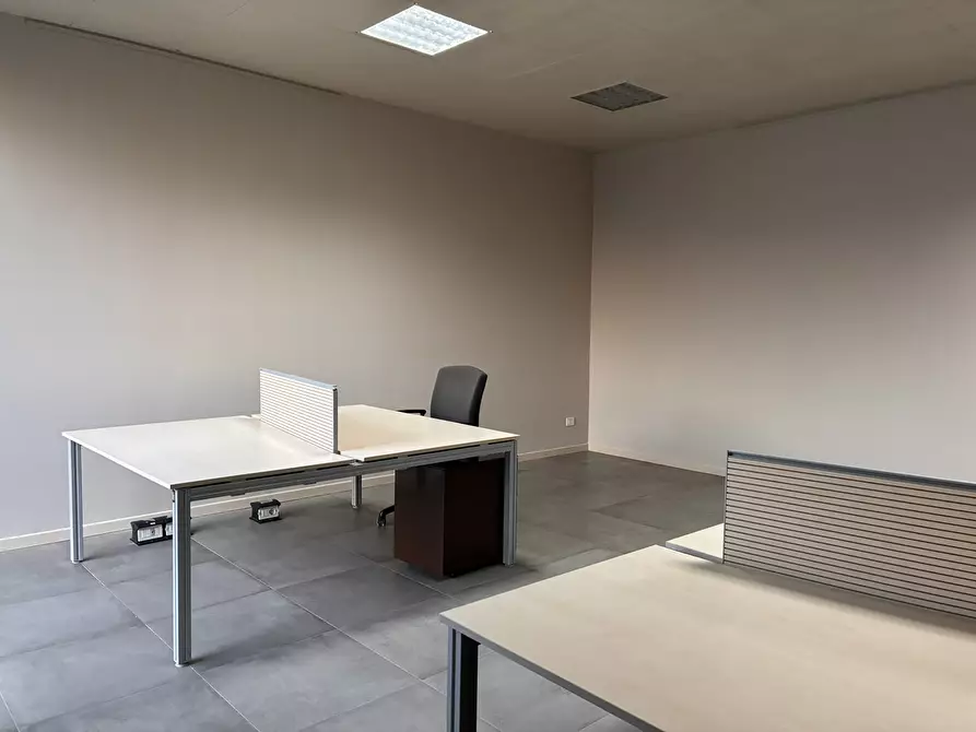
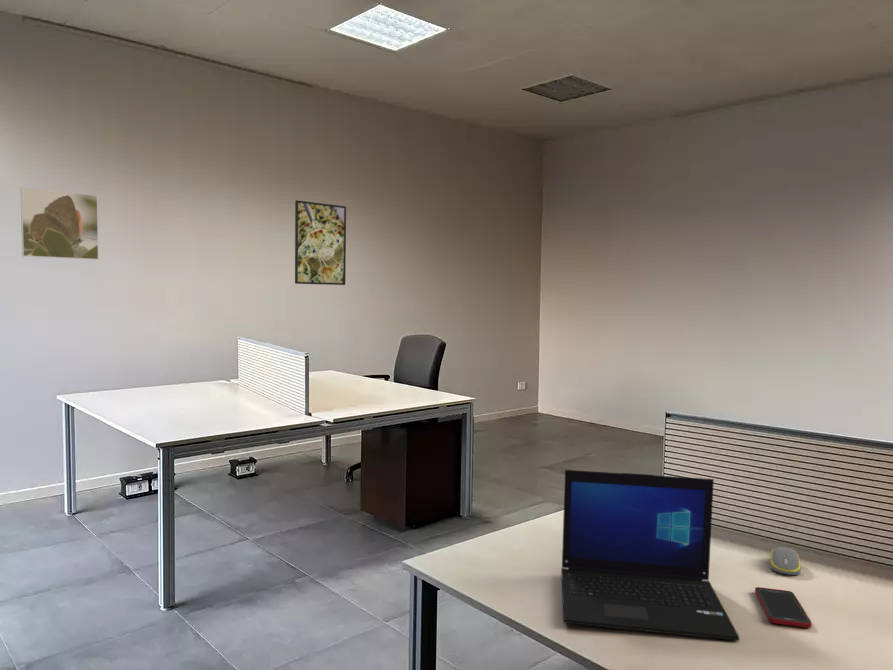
+ computer mouse (785, 558)
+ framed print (321, 244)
+ cell phone (781, 606)
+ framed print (60, 224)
+ laptop (642, 547)
